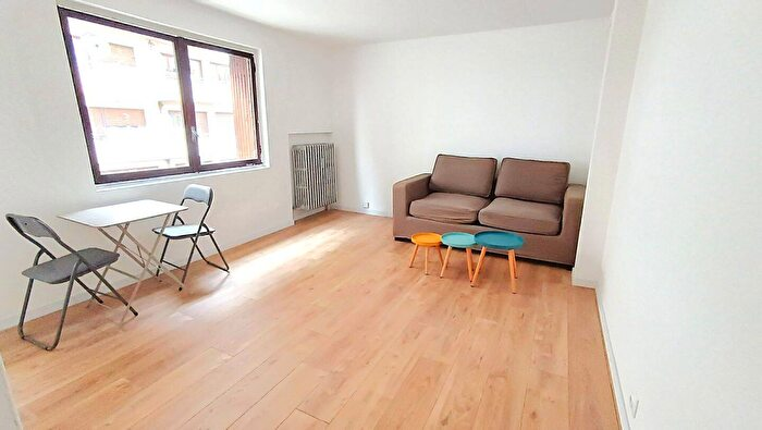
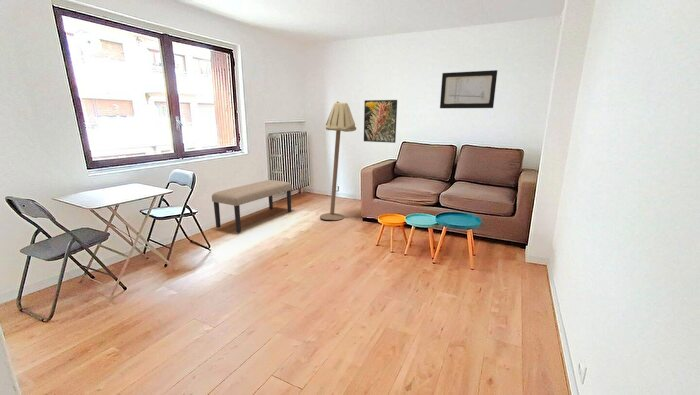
+ wall art (467, 90)
+ bench (254, 200)
+ floor lamp (337, 162)
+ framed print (379, 121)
